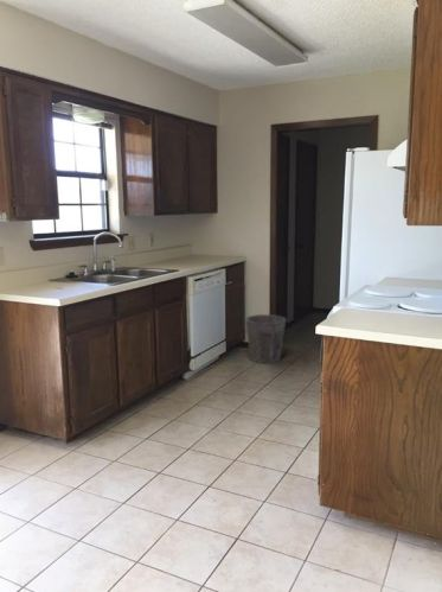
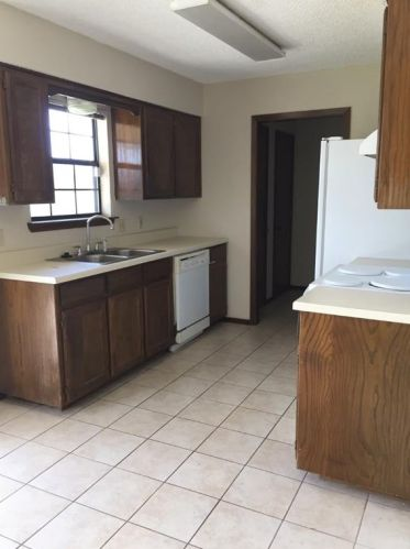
- waste bin (264, 338)
